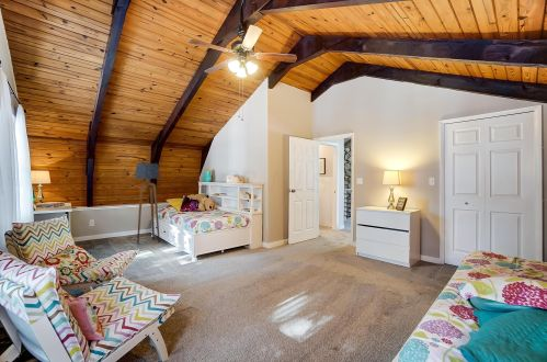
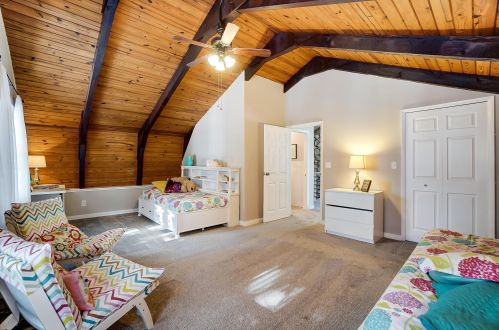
- floor lamp (150, 203)
